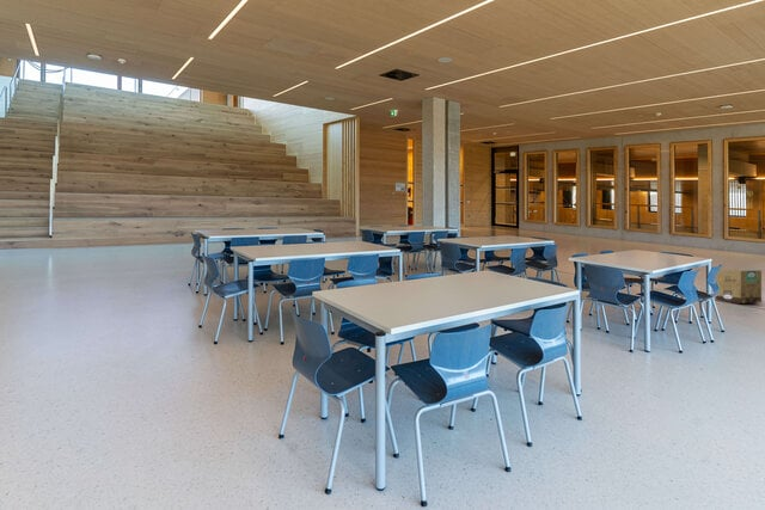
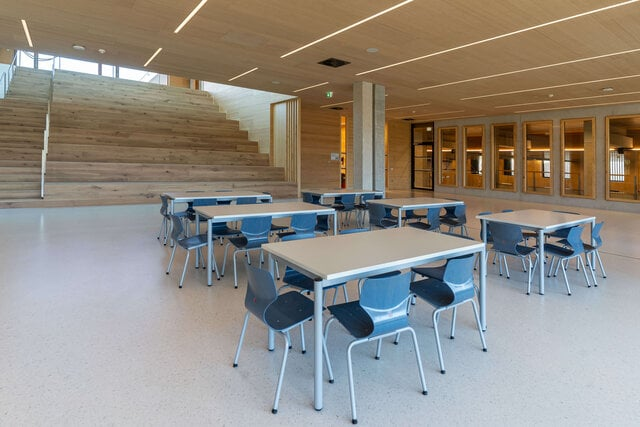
- cardboard box (738, 285)
